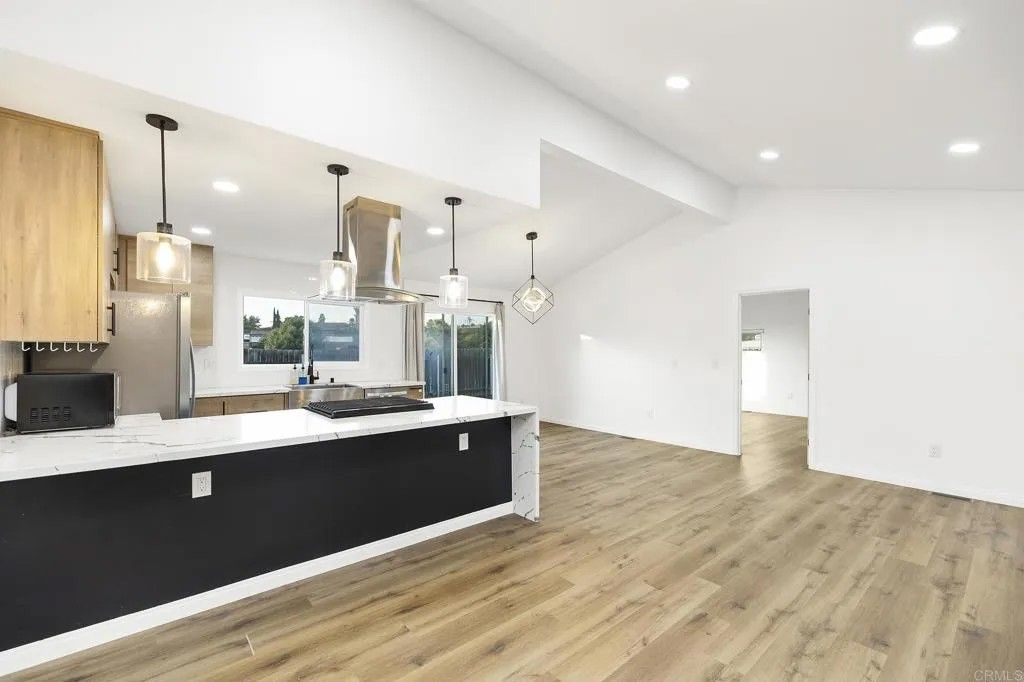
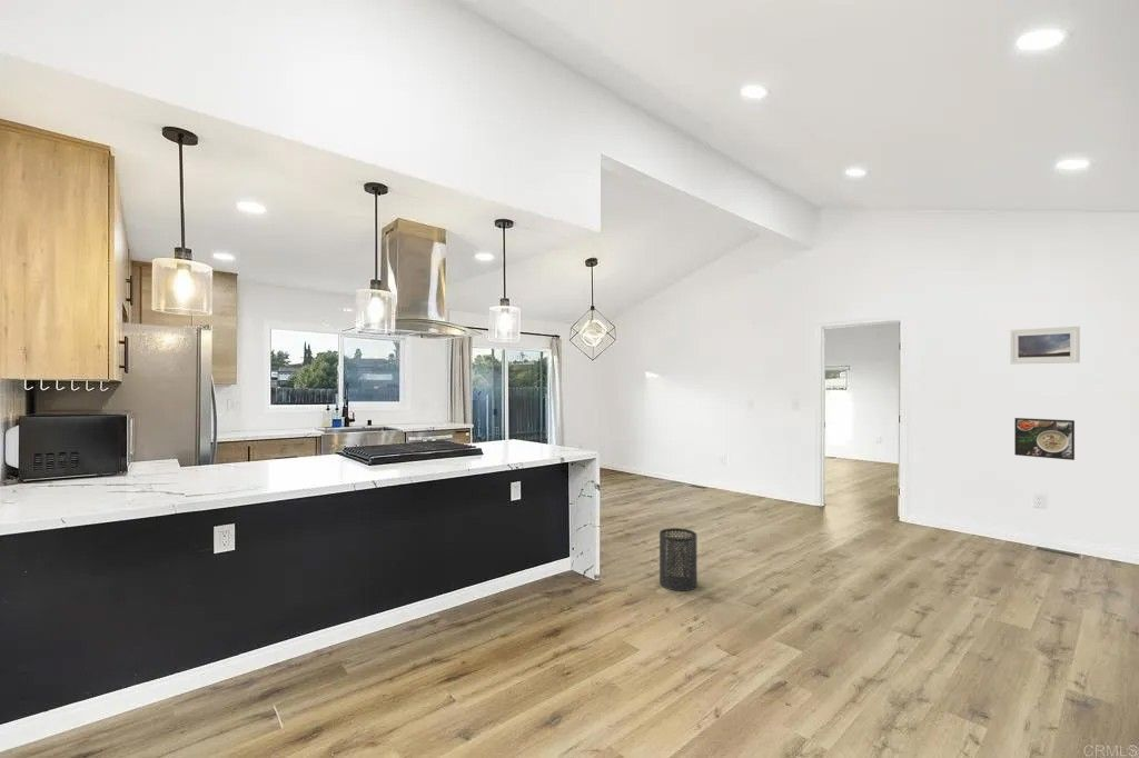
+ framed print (1043, 438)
+ trash can (677, 558)
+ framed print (1043, 346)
